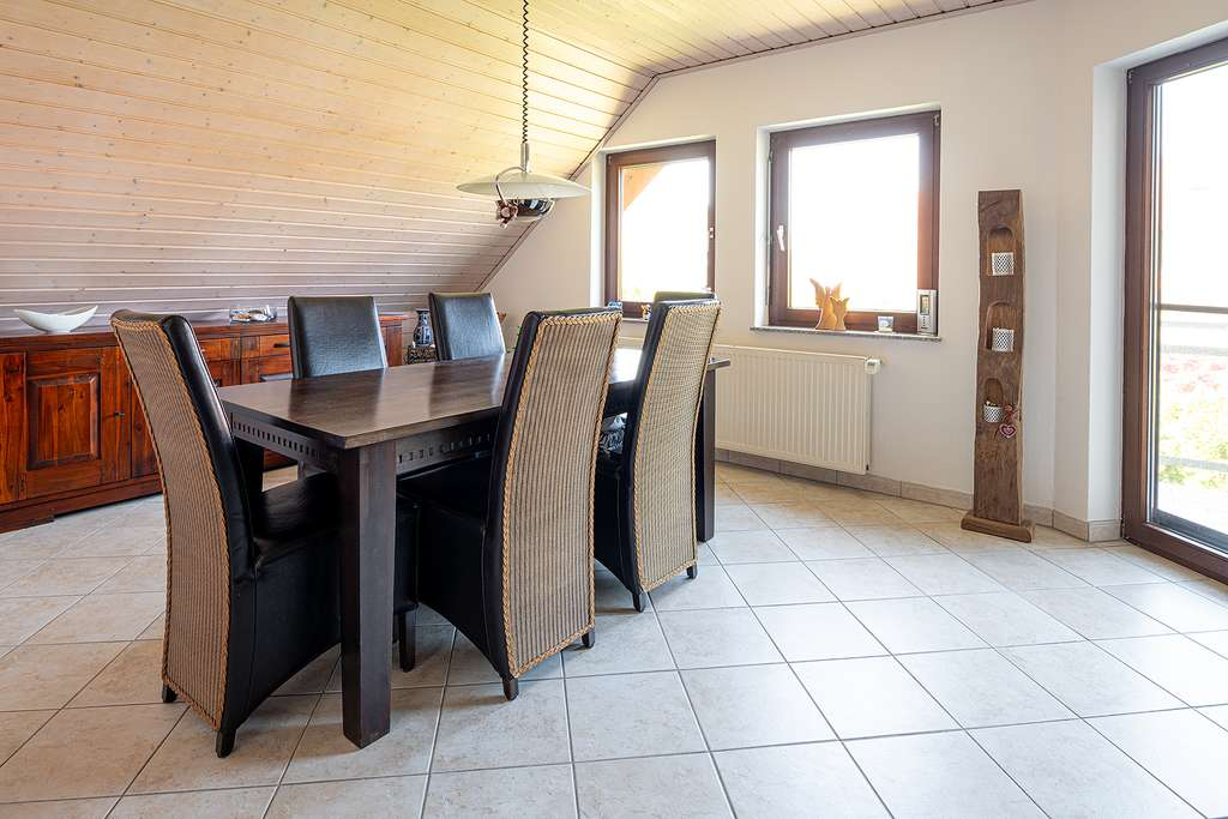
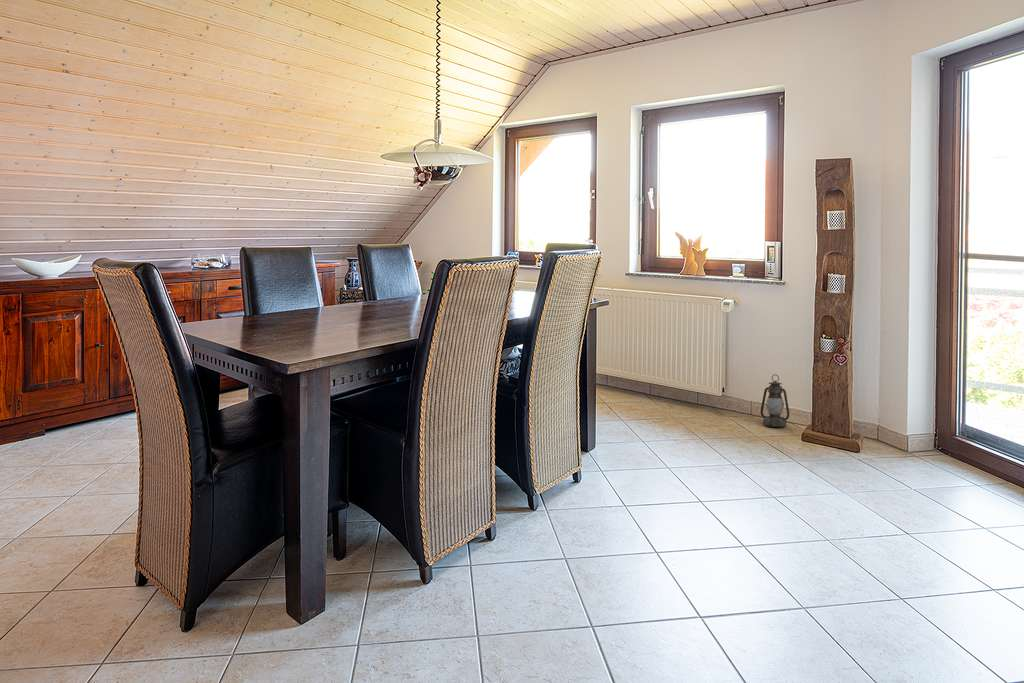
+ lantern (775, 399)
